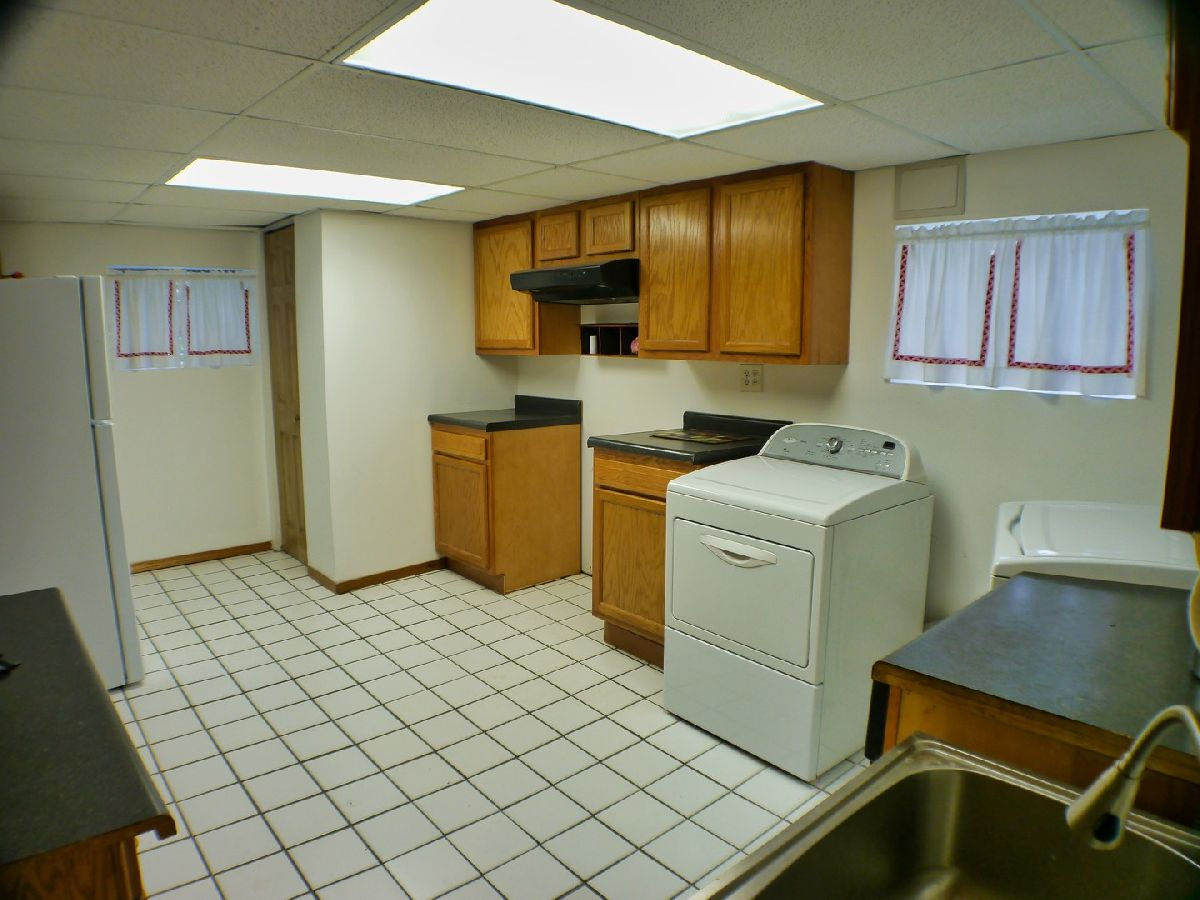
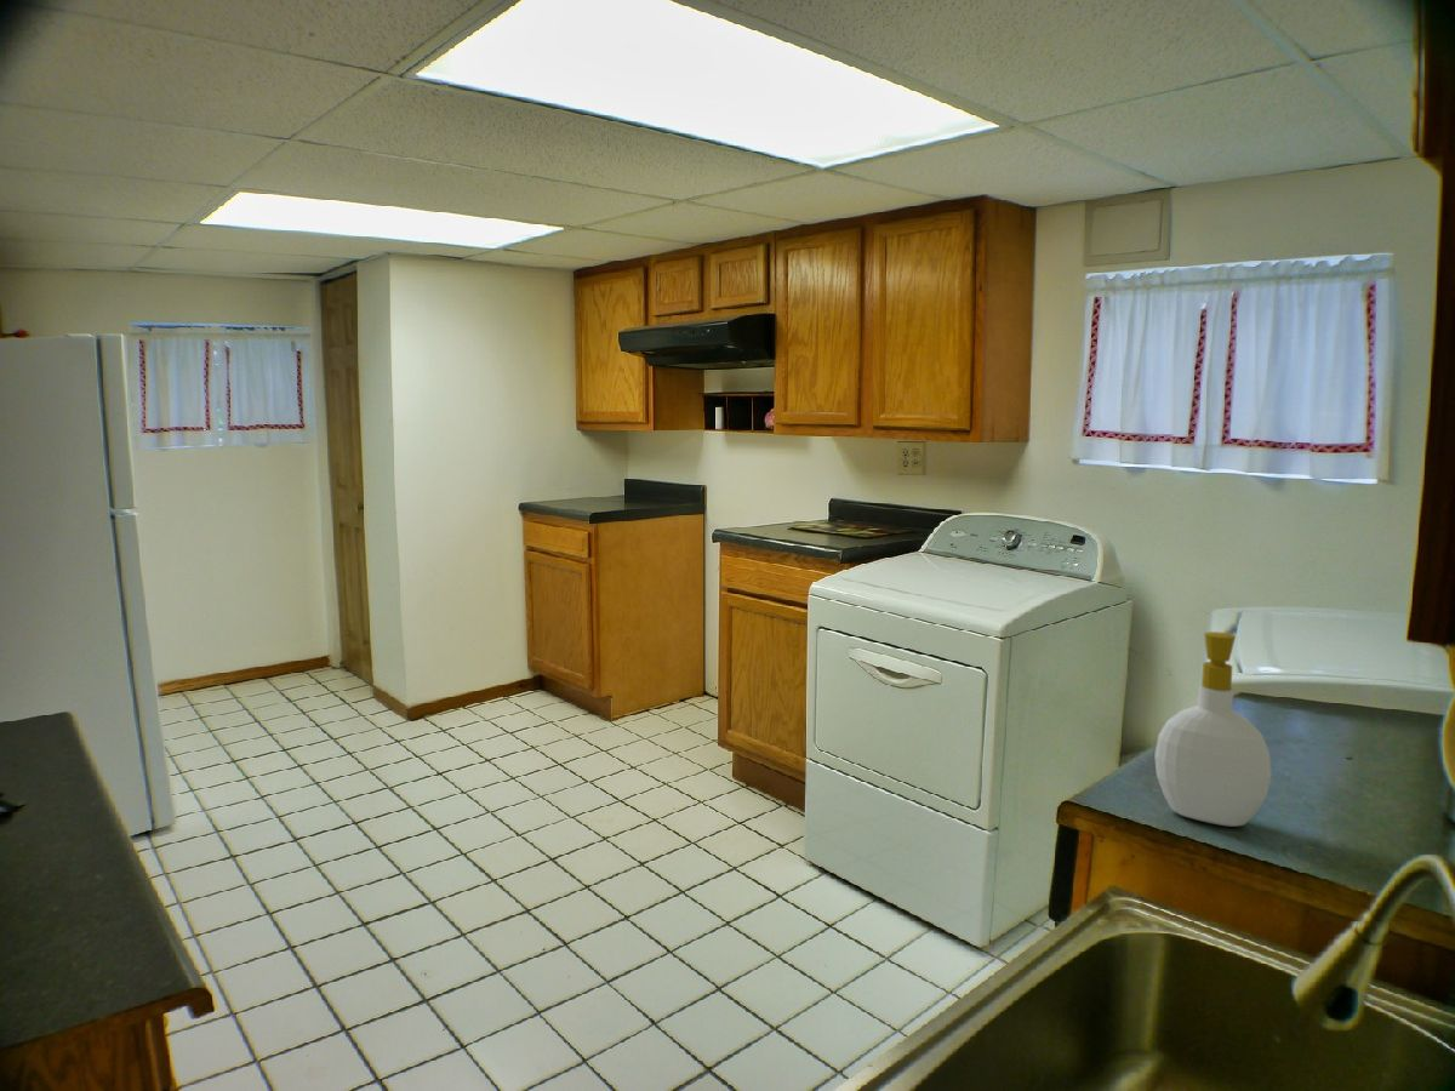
+ soap bottle (1214, 725)
